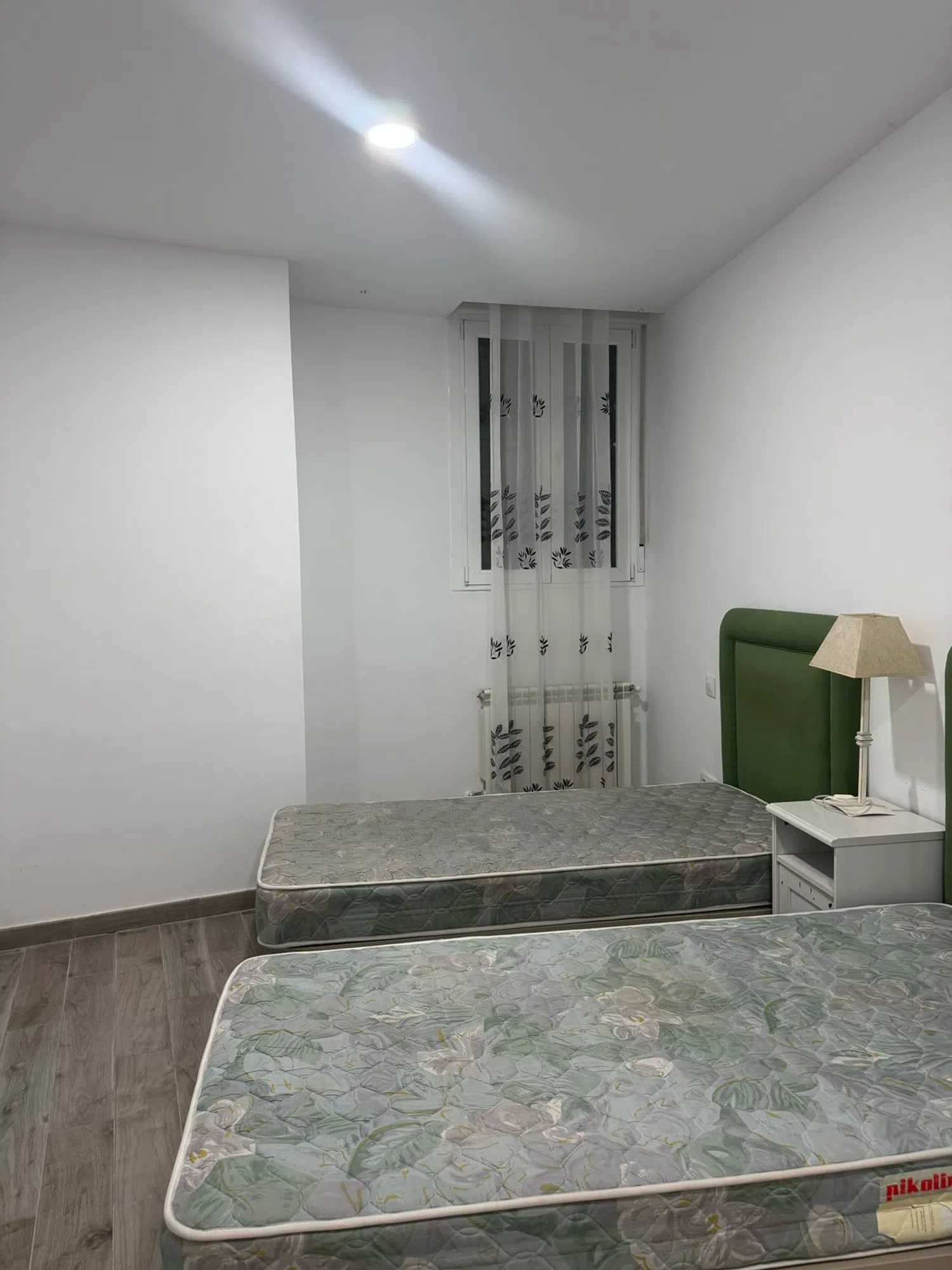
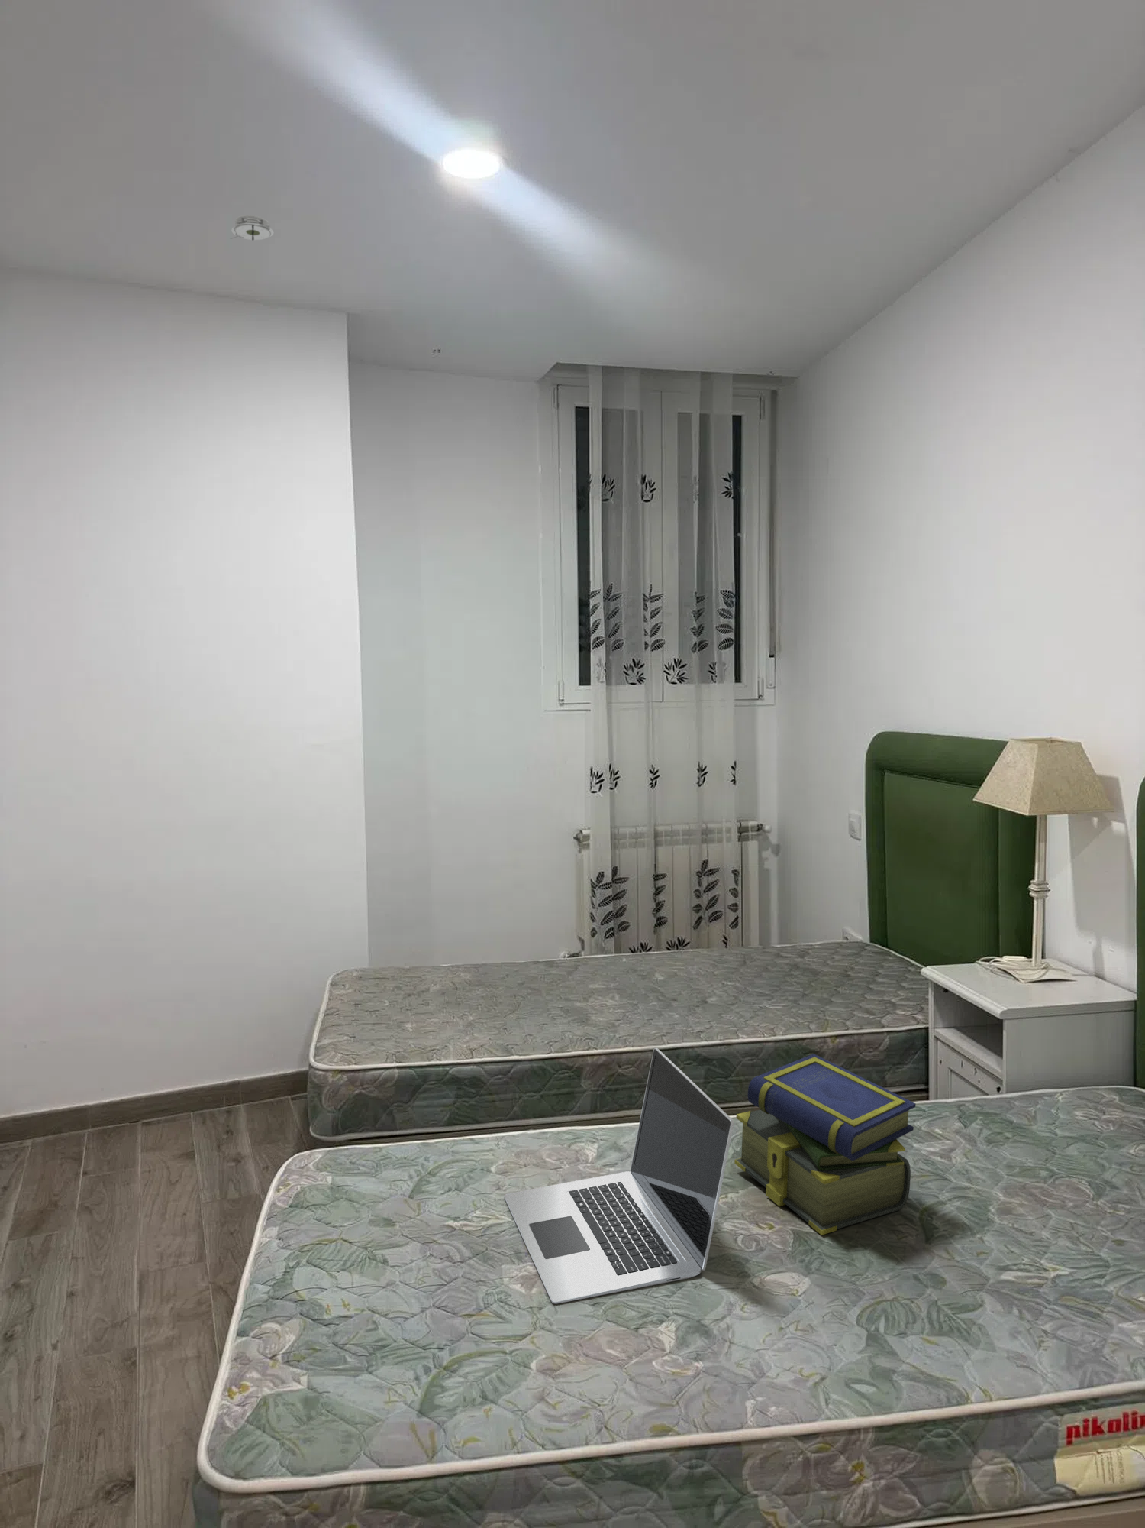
+ smoke detector (251, 227)
+ stack of books (826, 1136)
+ laptop (610, 1174)
